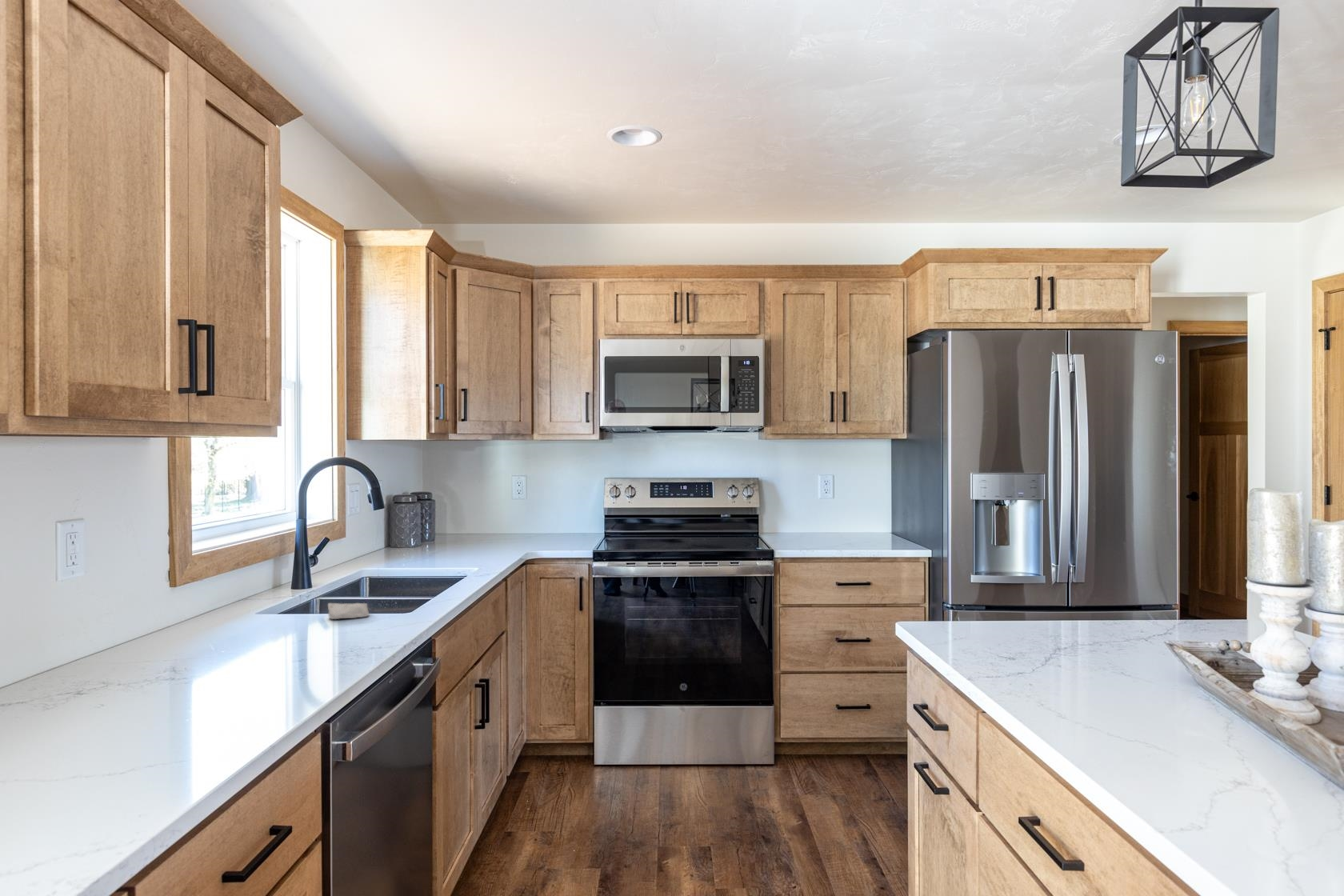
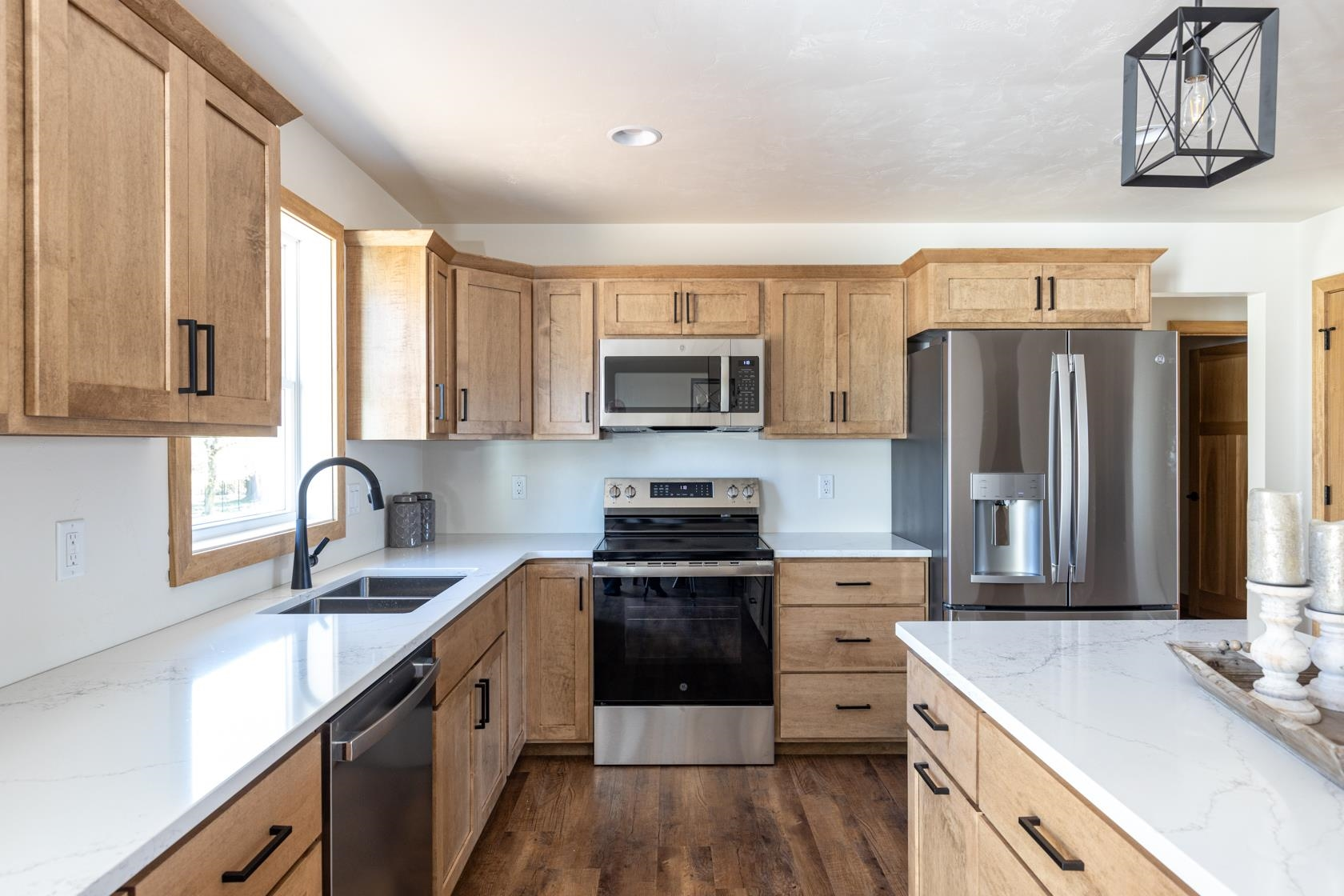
- soap bar (348, 608)
